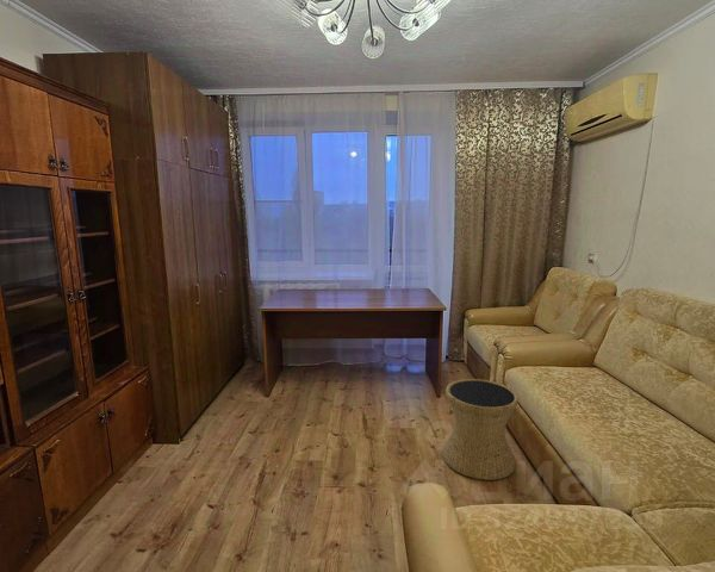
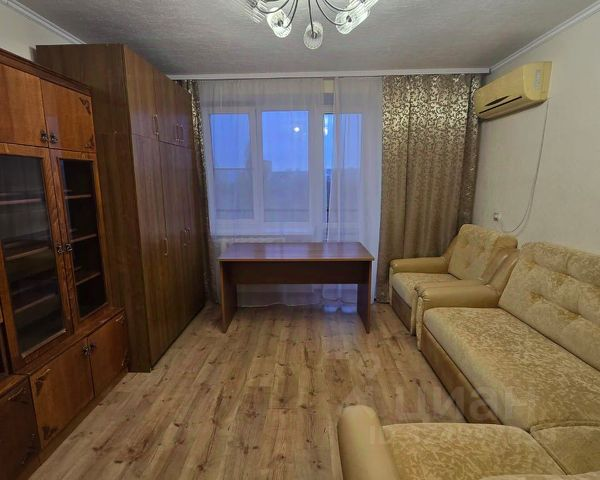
- side table (479, 425)
